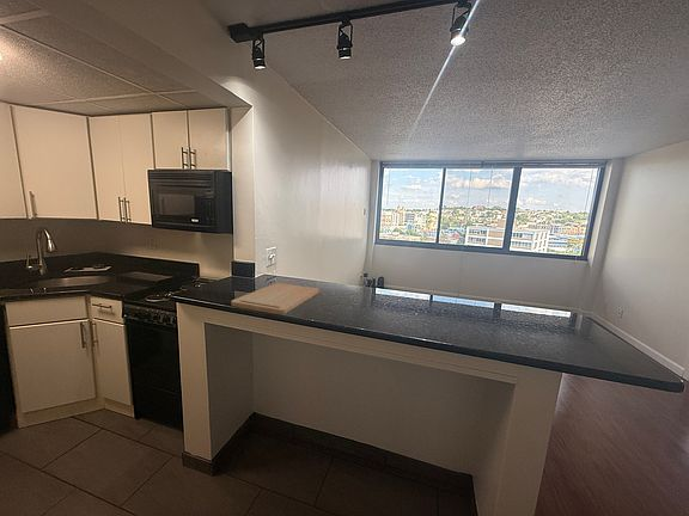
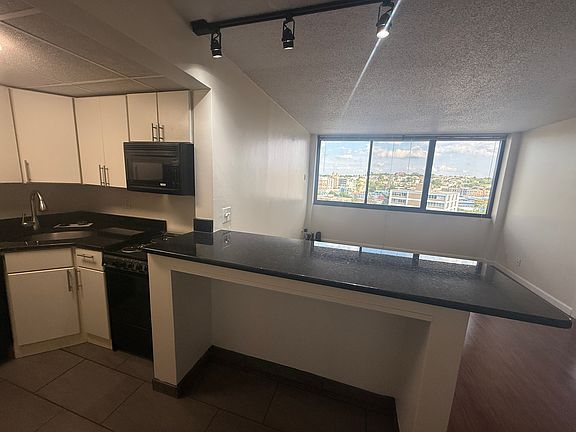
- cutting board (279, 296)
